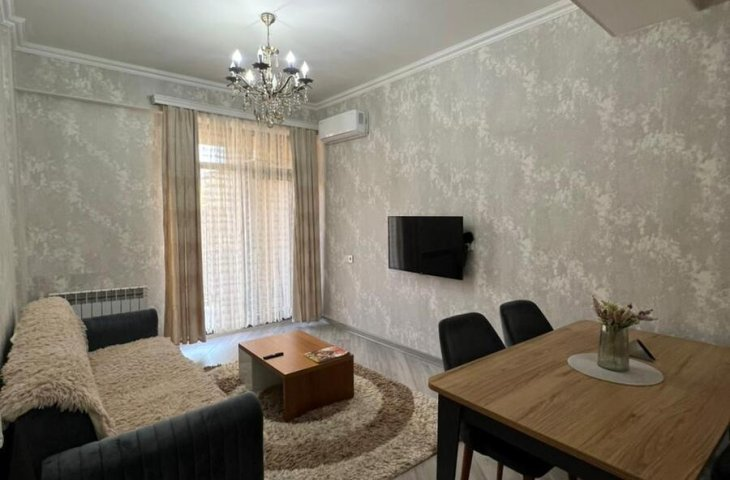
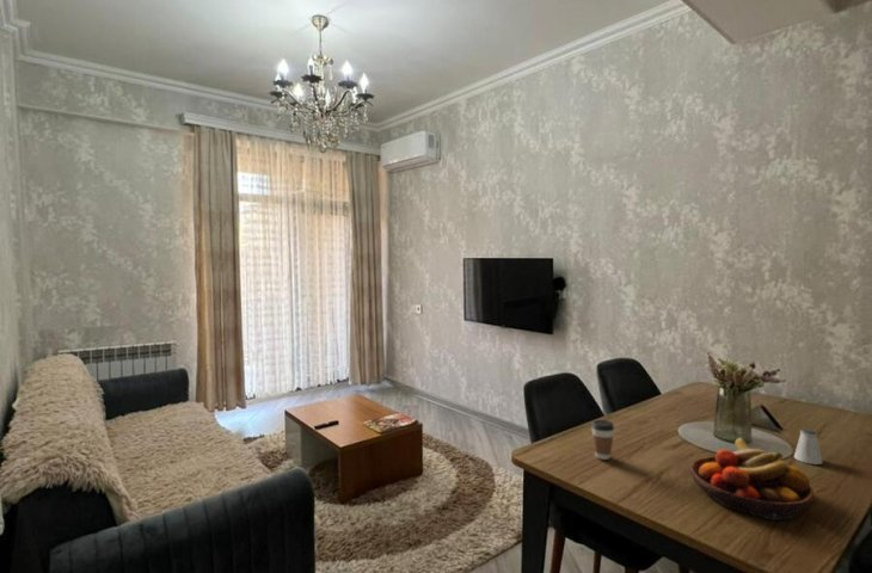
+ coffee cup (602, 439)
+ saltshaker (807, 444)
+ fruit bowl (747, 472)
